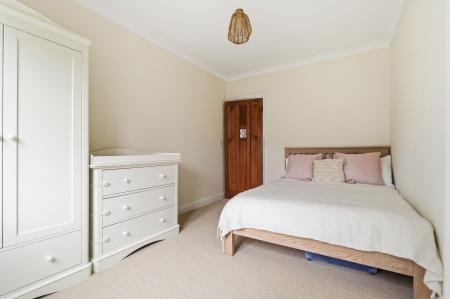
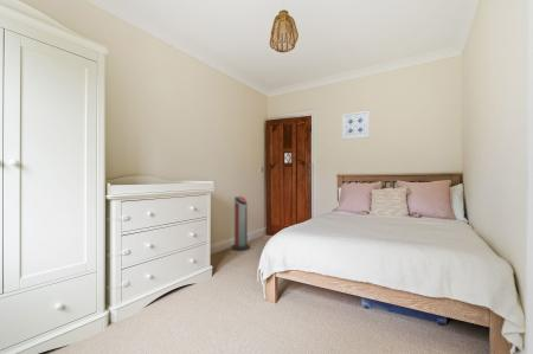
+ wall art (355, 125)
+ air purifier (240, 221)
